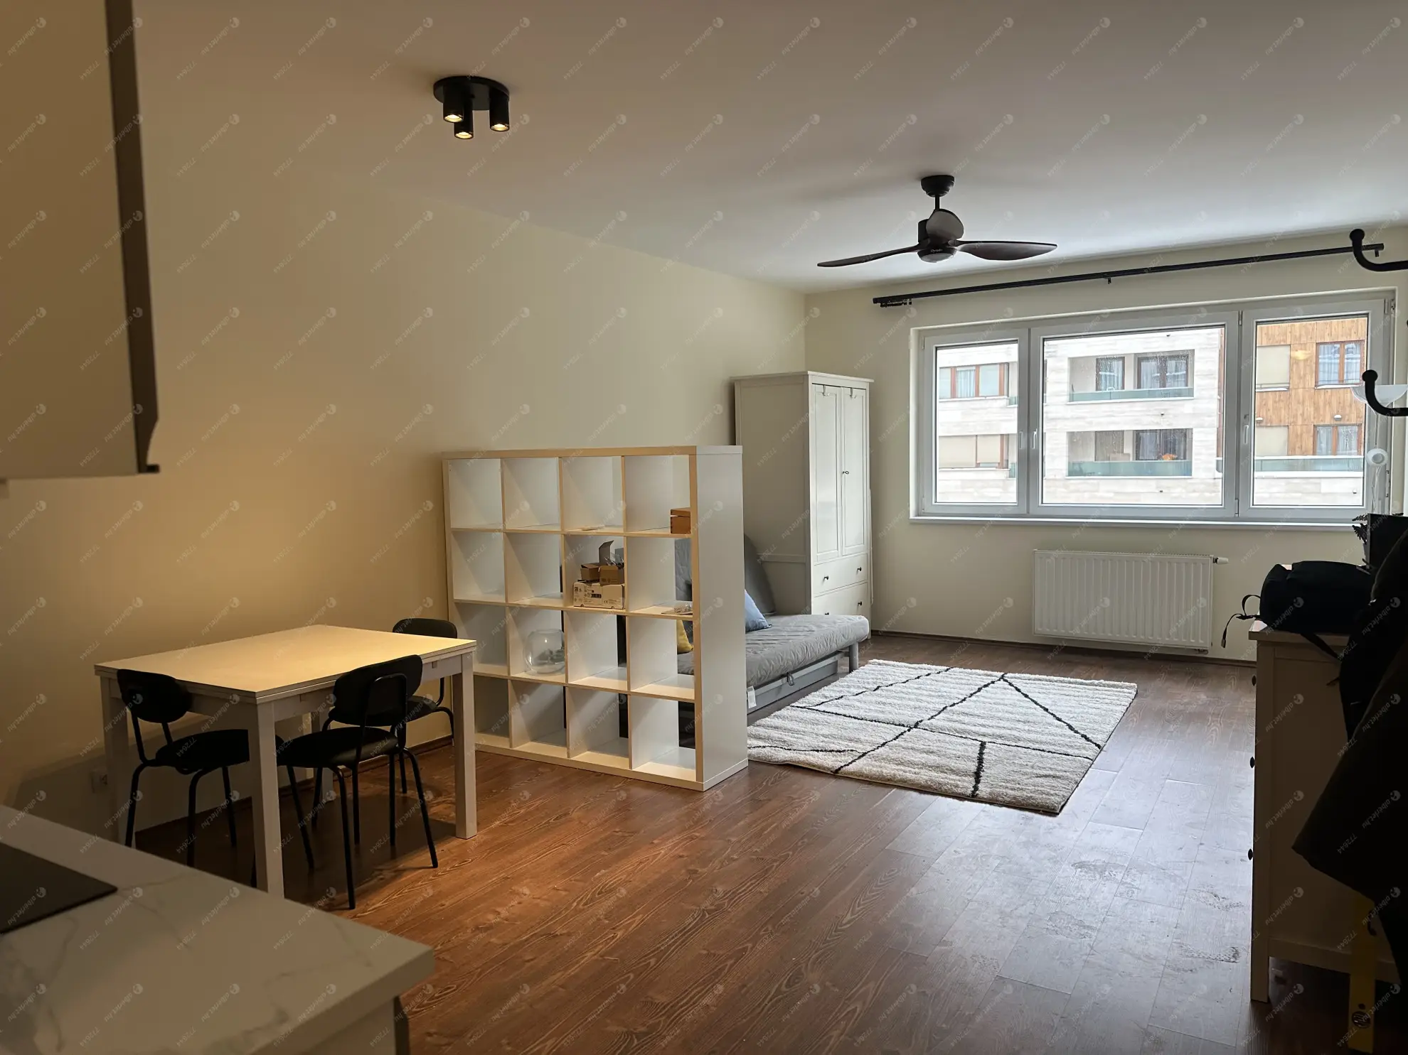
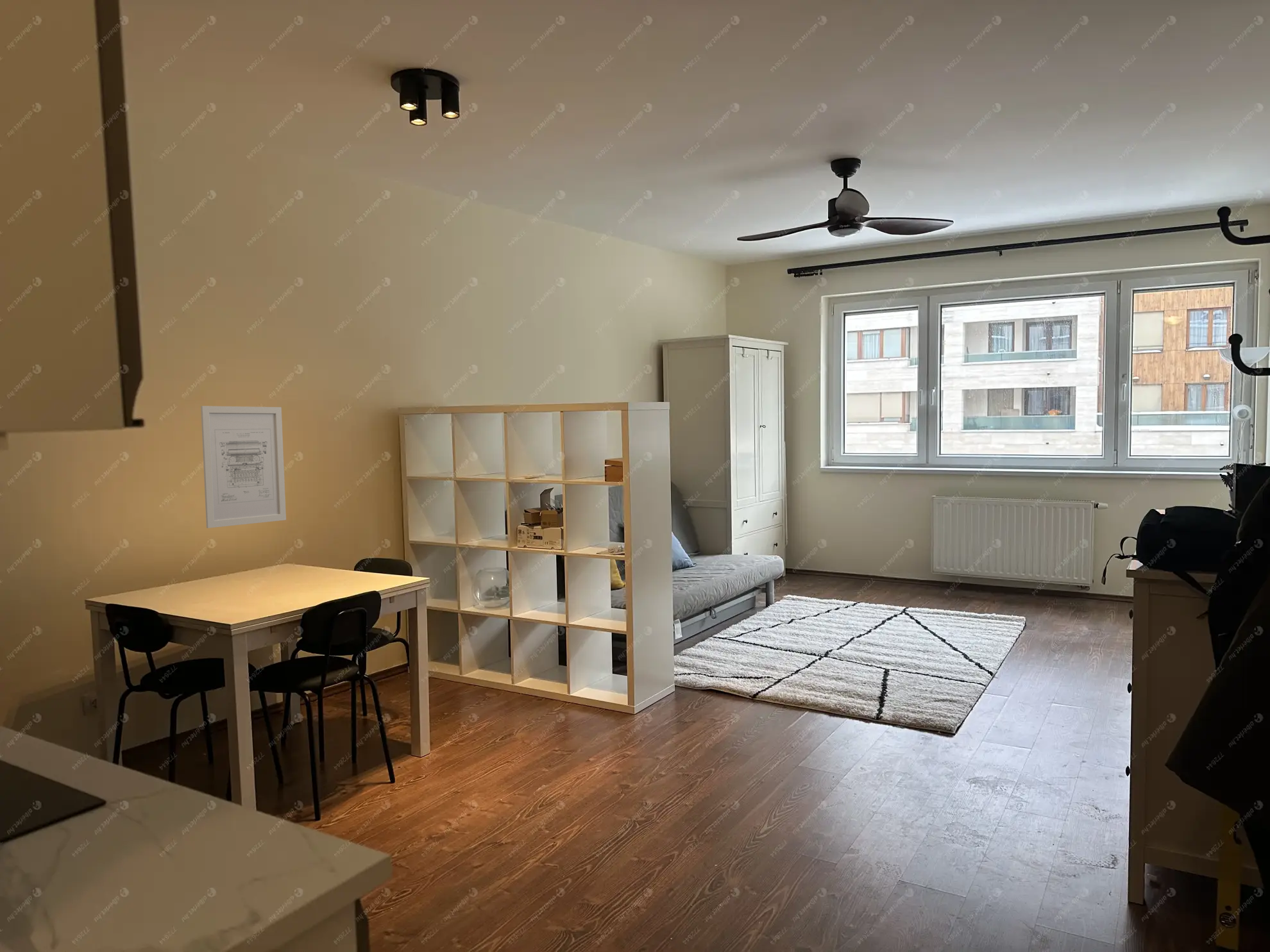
+ wall art (245, 465)
